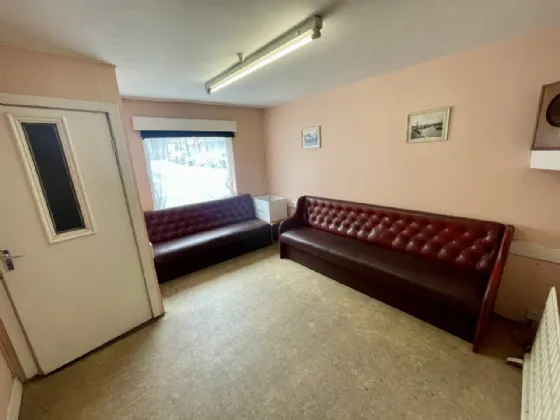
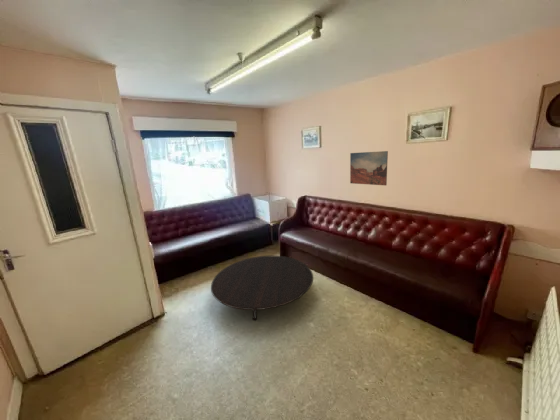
+ wall art (367, 168)
+ table (263, 286)
